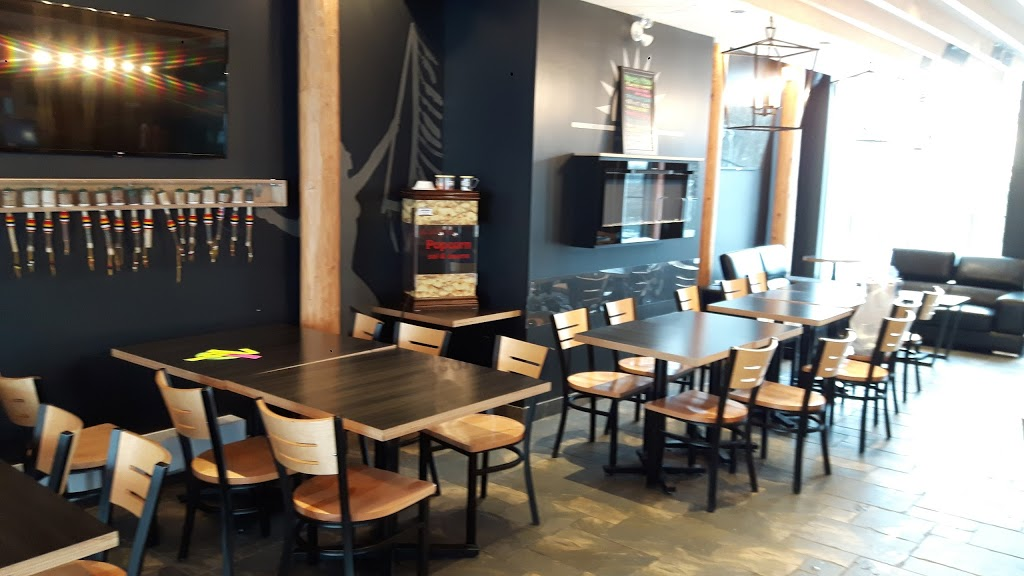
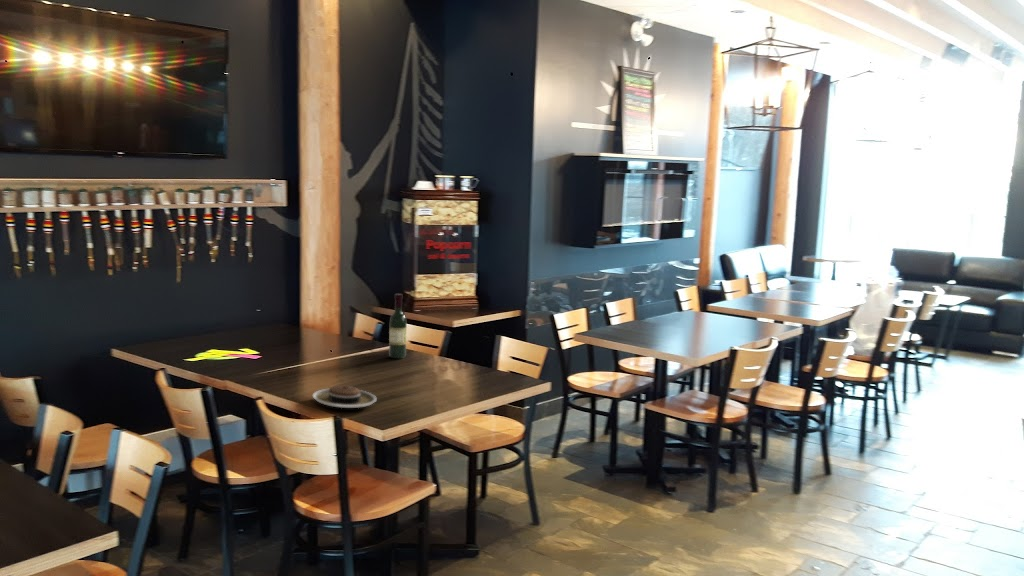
+ wine bottle (398, 325)
+ plate (344, 395)
